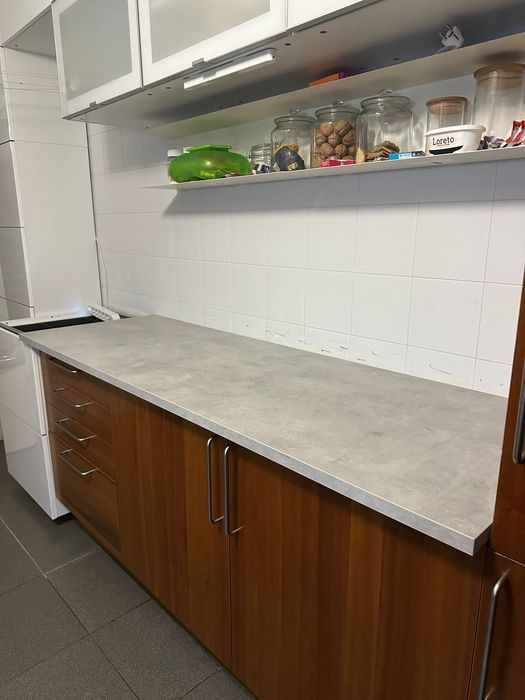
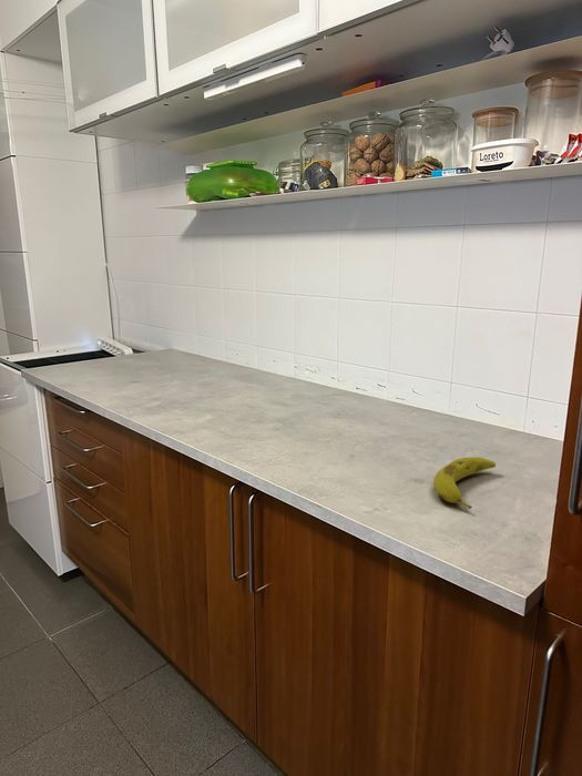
+ fruit (468, 474)
